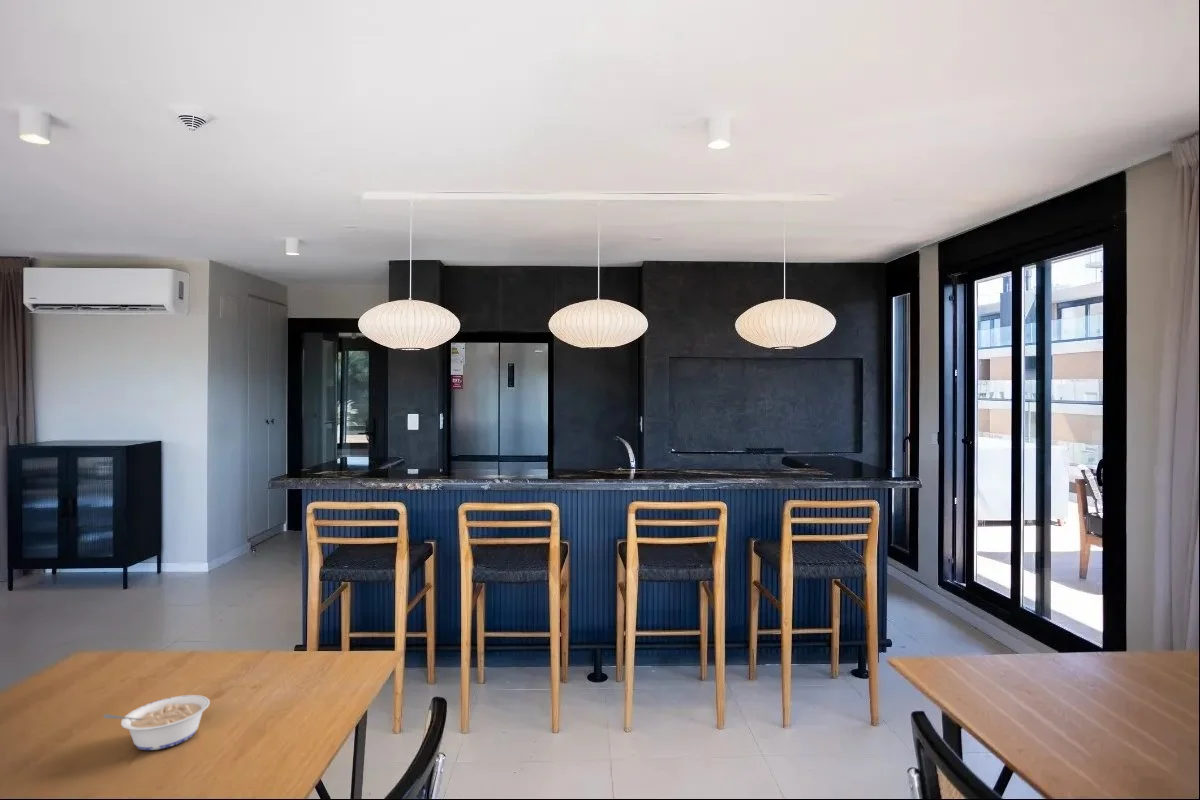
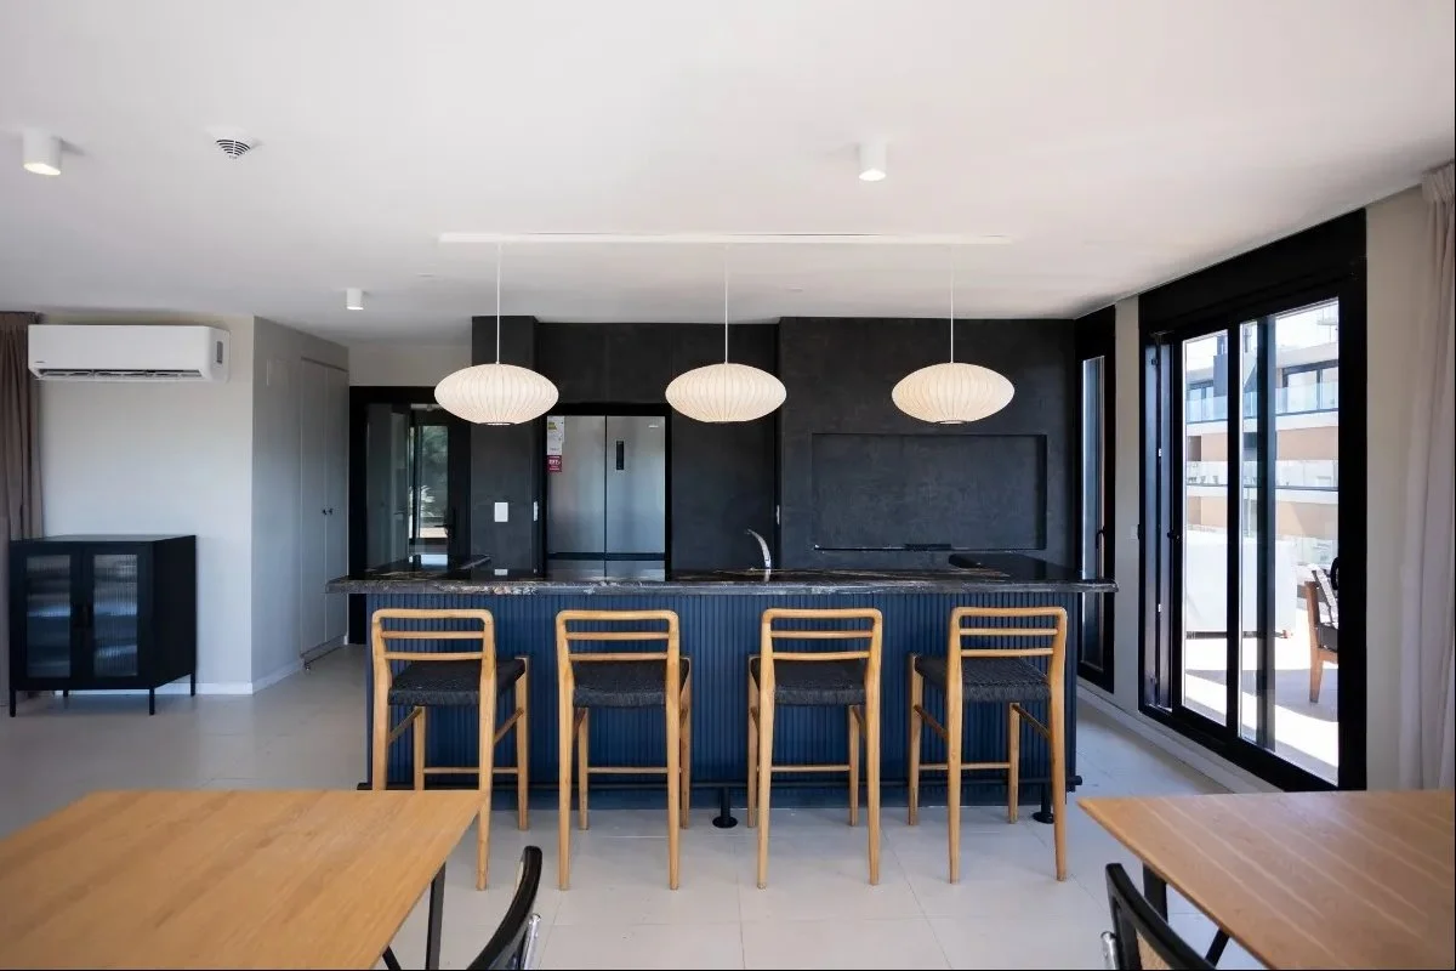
- legume (163, 722)
